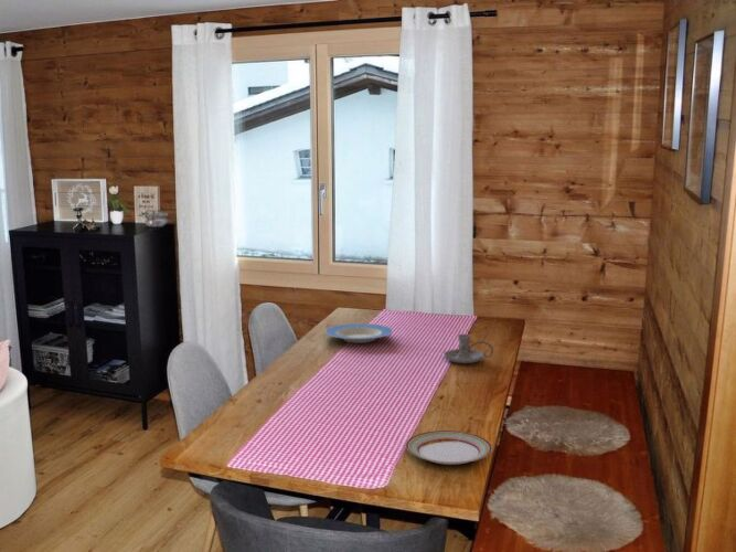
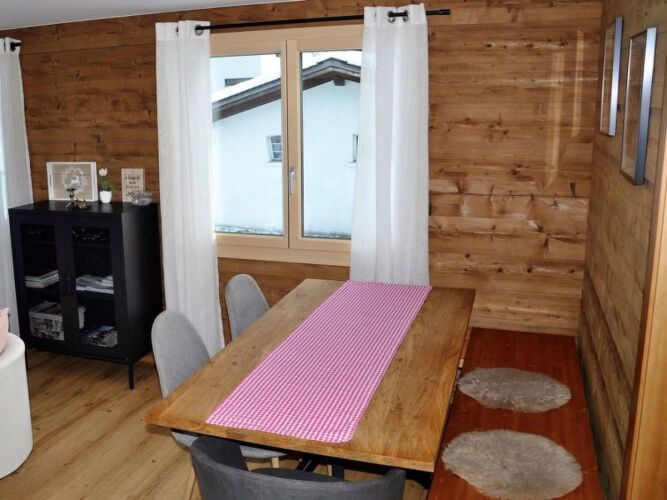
- candle holder (468, 348)
- plate (448, 448)
- plate (359, 335)
